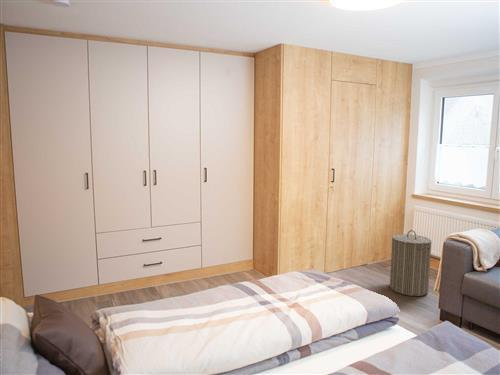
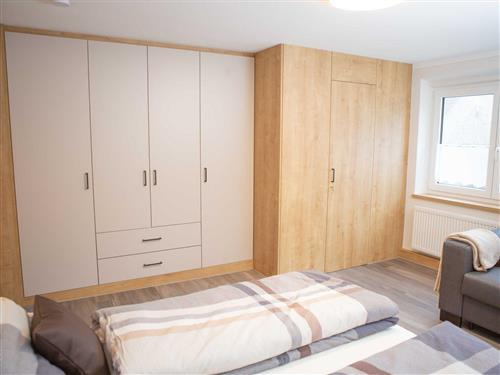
- laundry hamper (410, 260)
